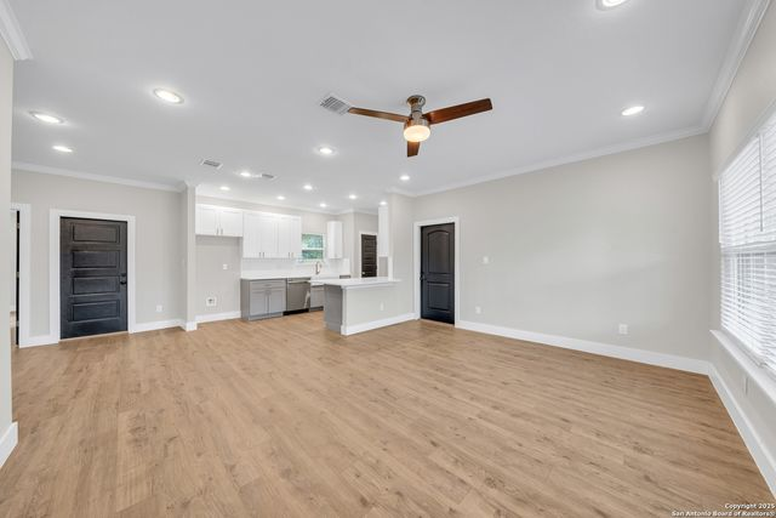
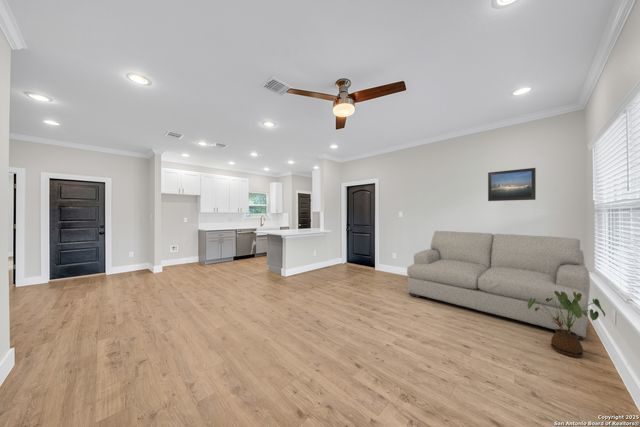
+ house plant (562, 321)
+ sofa (487, 268)
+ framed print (510, 185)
